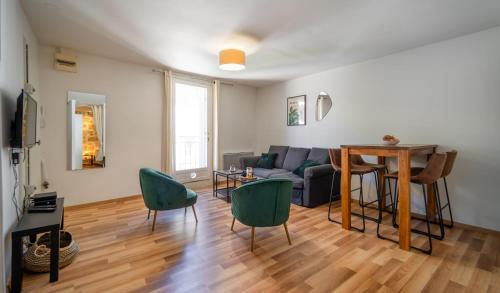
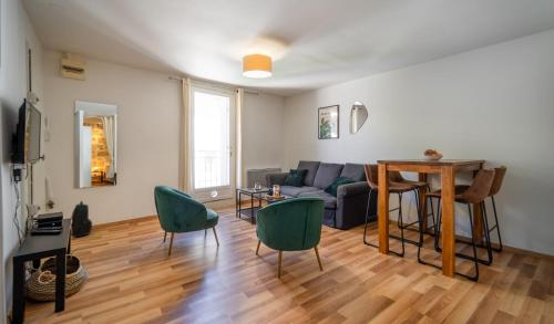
+ backpack (81, 218)
